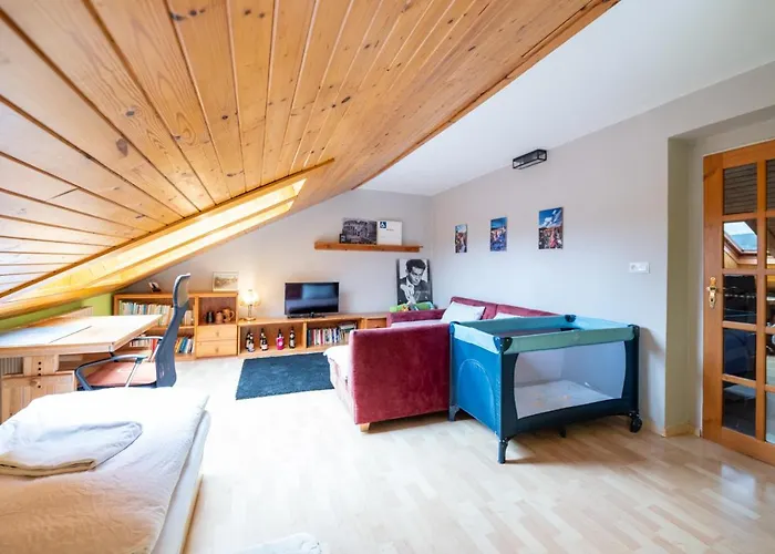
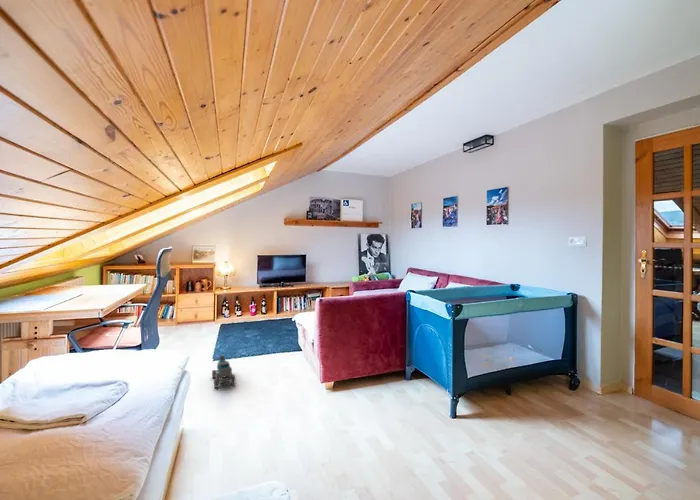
+ toy train (223, 369)
